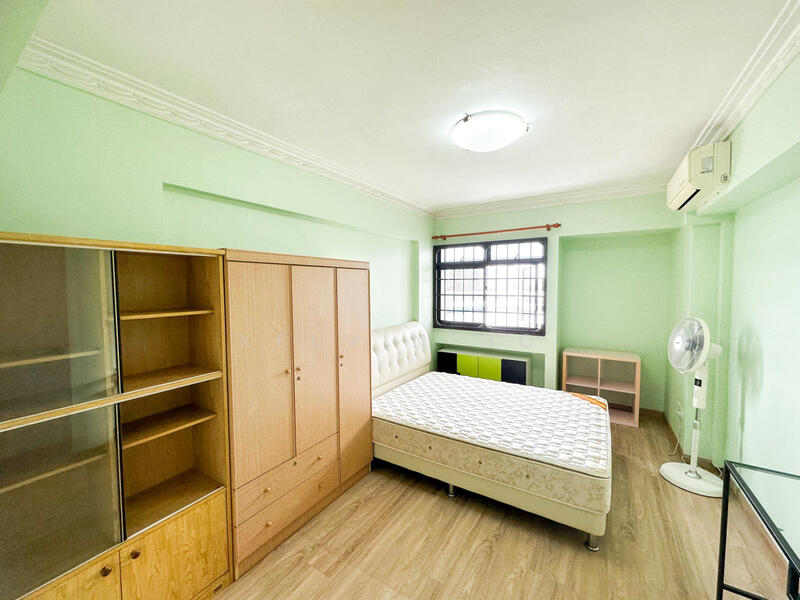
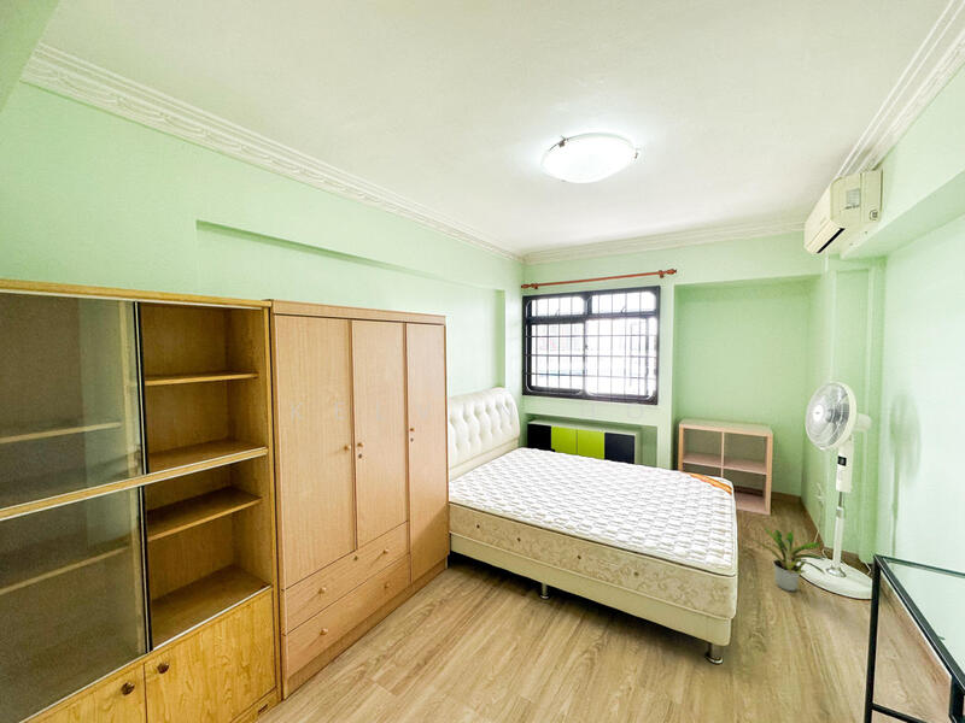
+ potted plant (788, 560)
